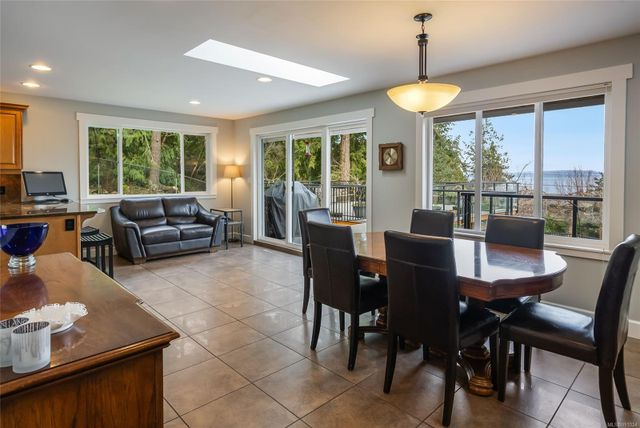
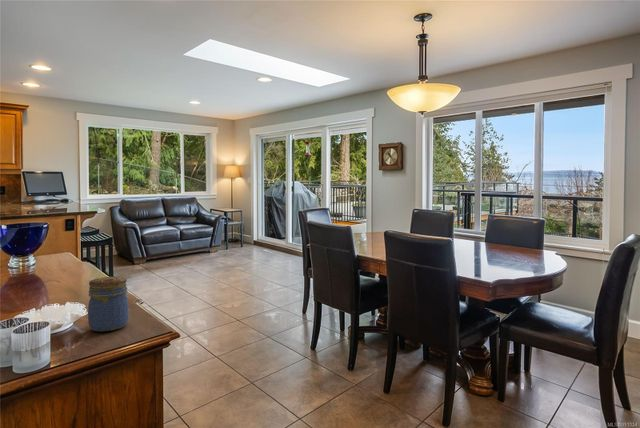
+ jar (109, 301)
